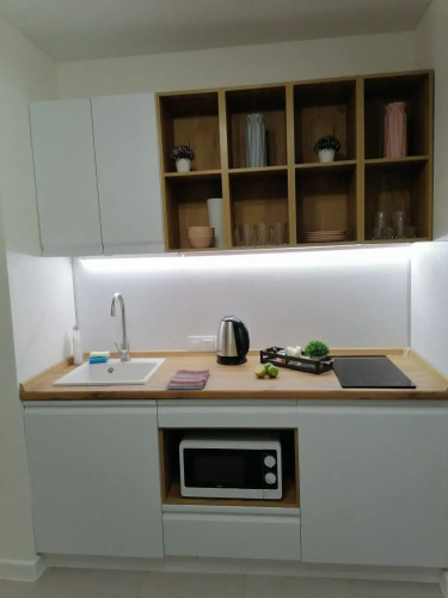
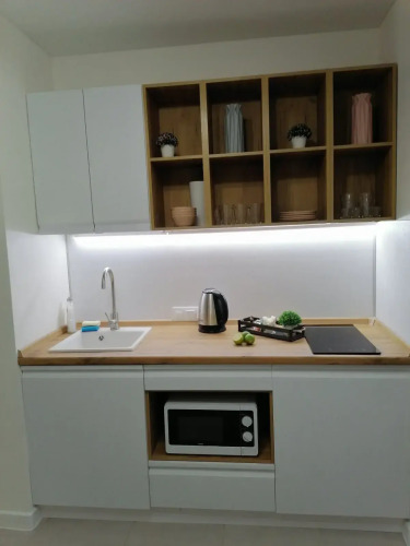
- dish towel (189, 378)
